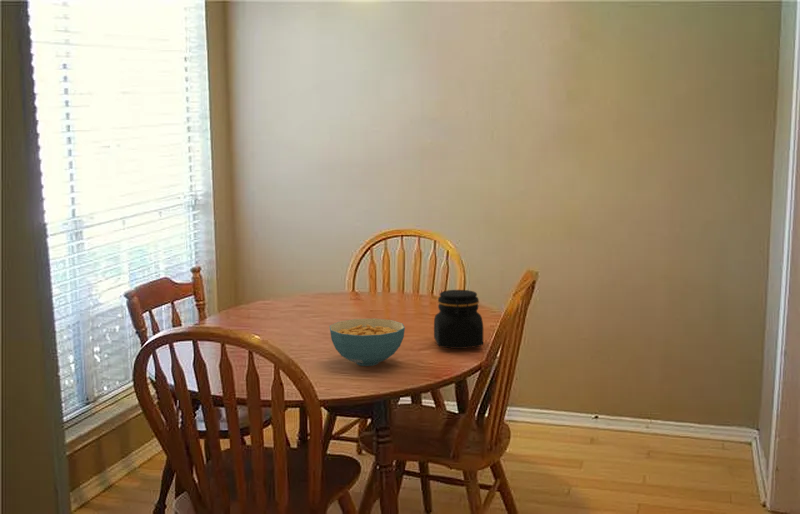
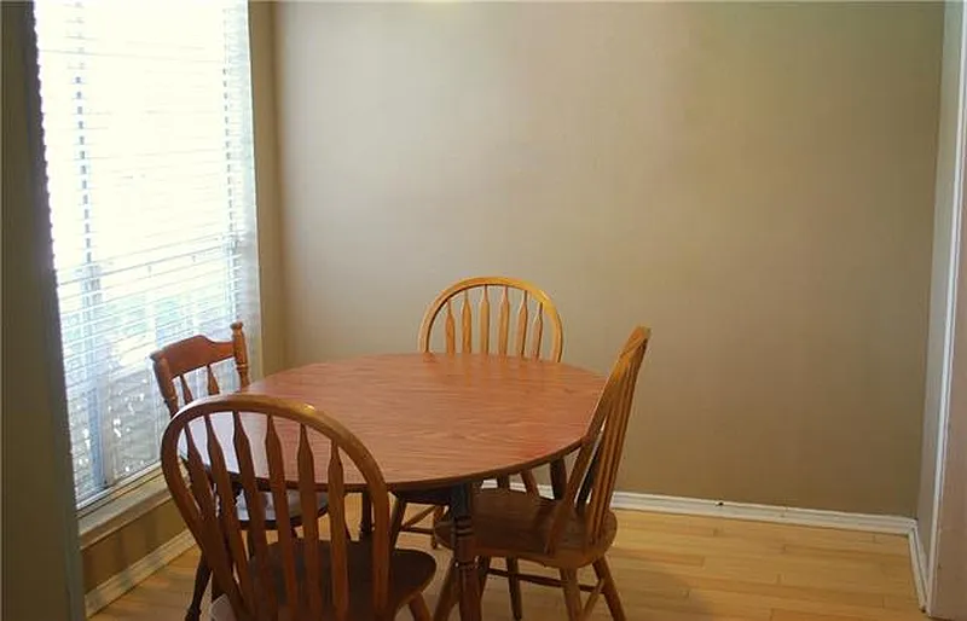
- cereal bowl (367, 344)
- jar (458, 319)
